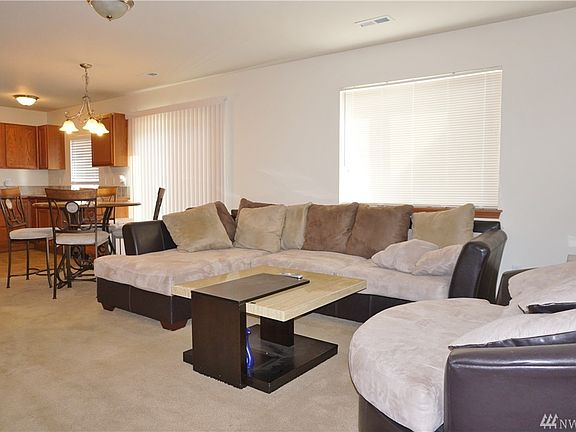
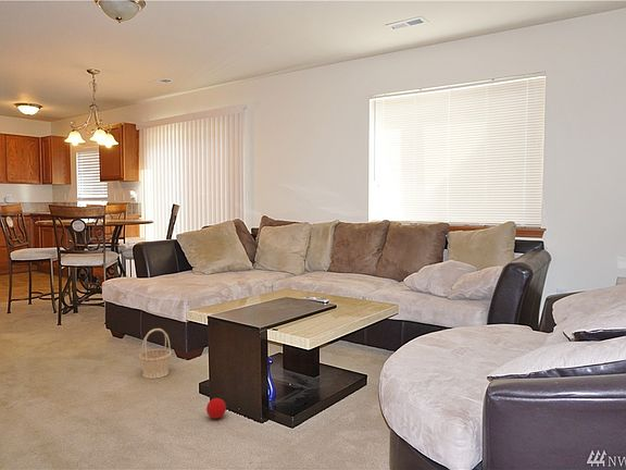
+ basket (154, 350)
+ ball (216, 408)
